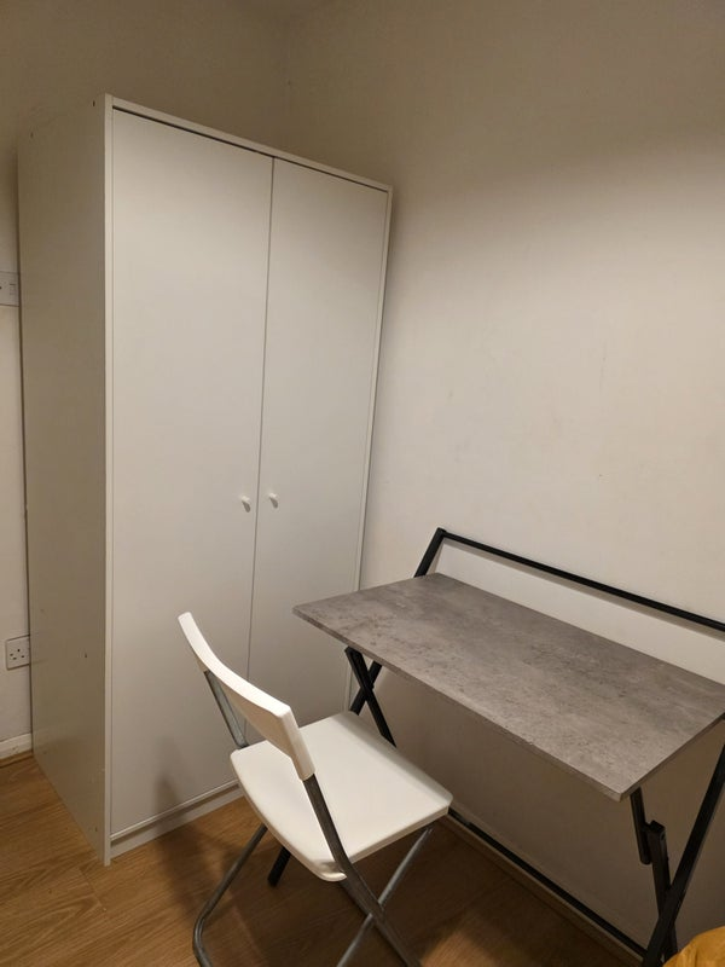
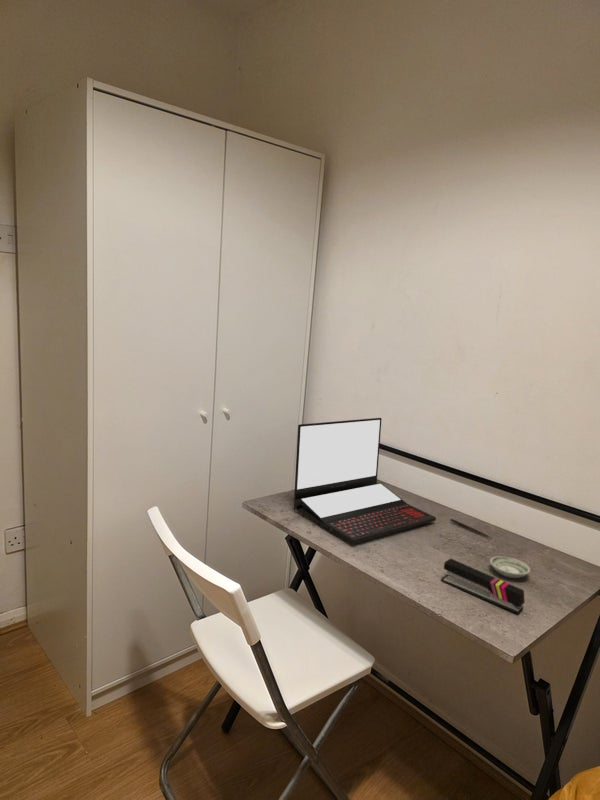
+ laptop (368, 474)
+ stapler (482, 584)
+ pen (470, 528)
+ saucer (509, 568)
